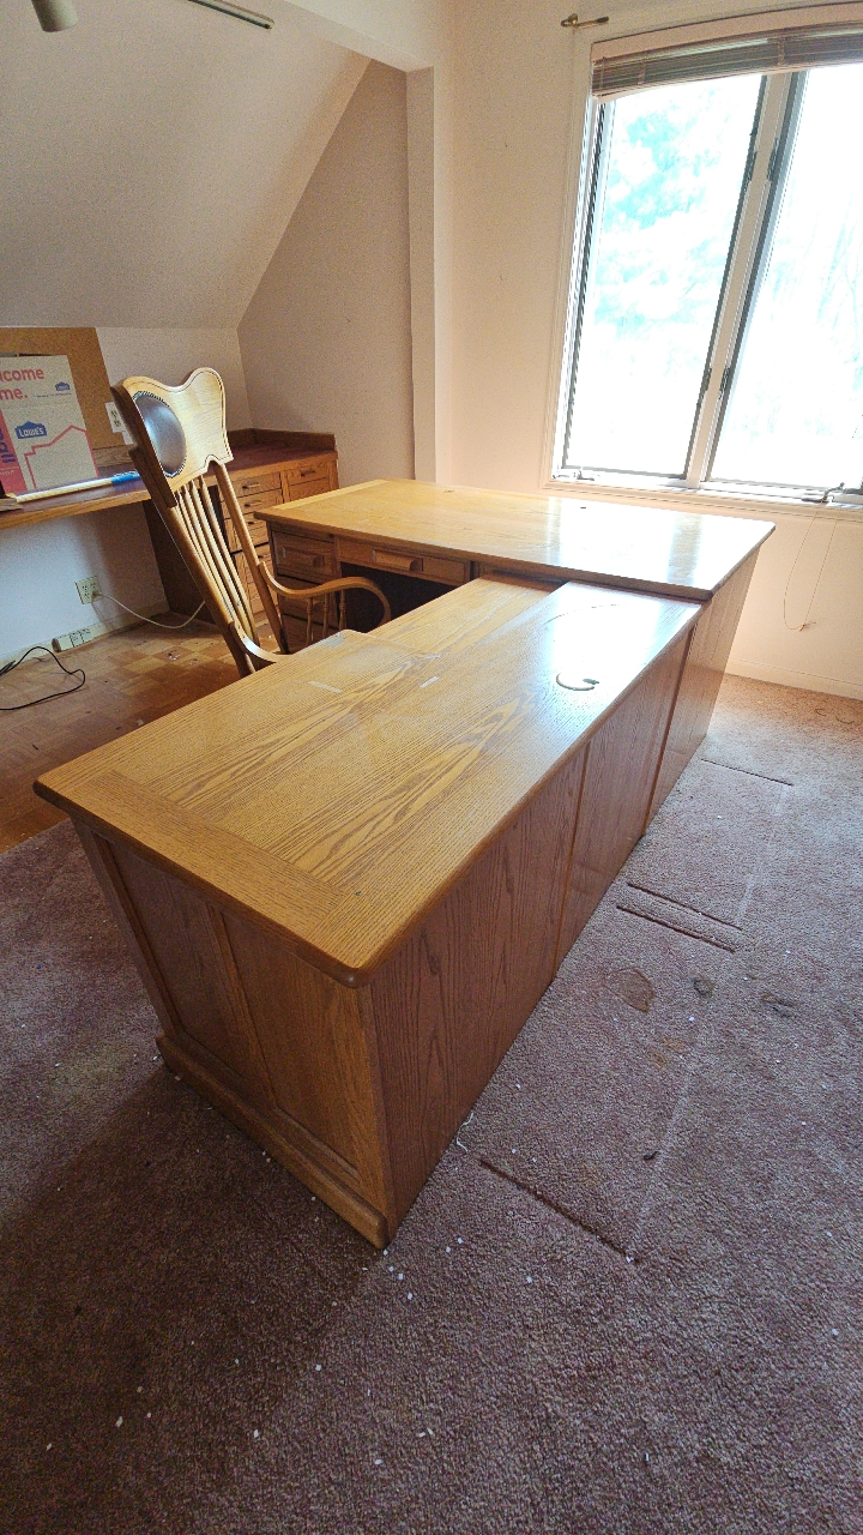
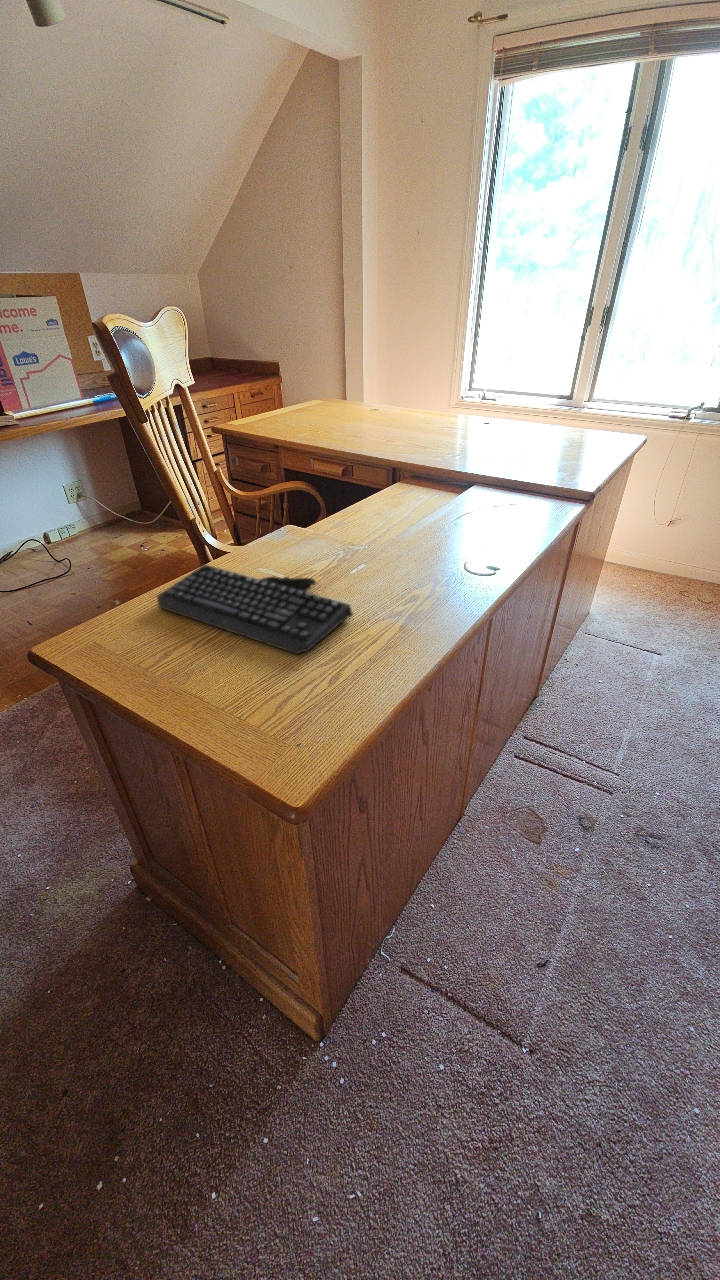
+ keyboard (260, 596)
